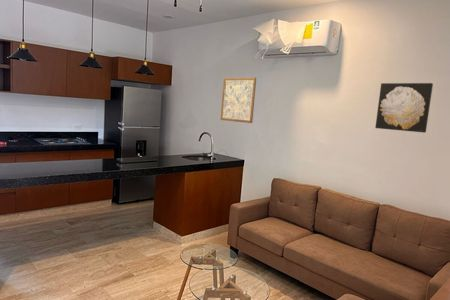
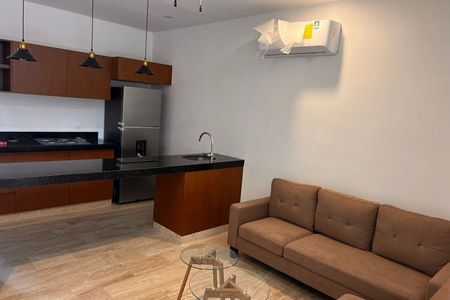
- wall art (238, 97)
- wall art (402, 107)
